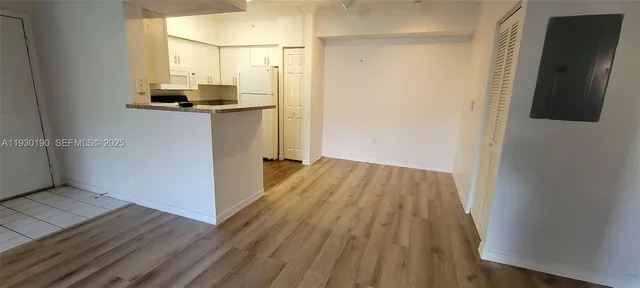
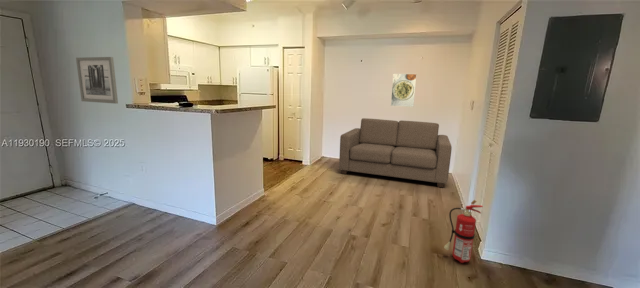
+ wall art (96, 80)
+ sofa (394, 148)
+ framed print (403, 90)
+ fire extinguisher (462, 229)
